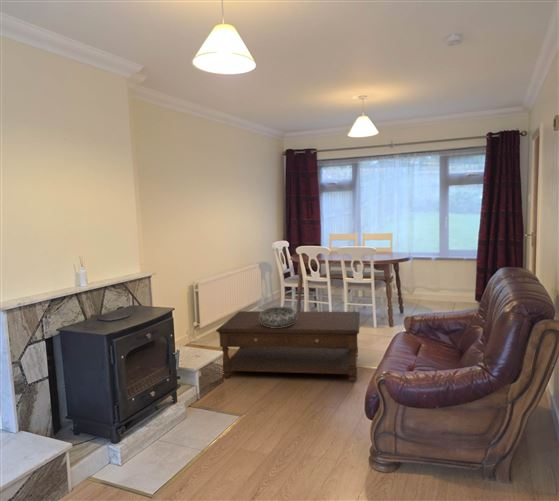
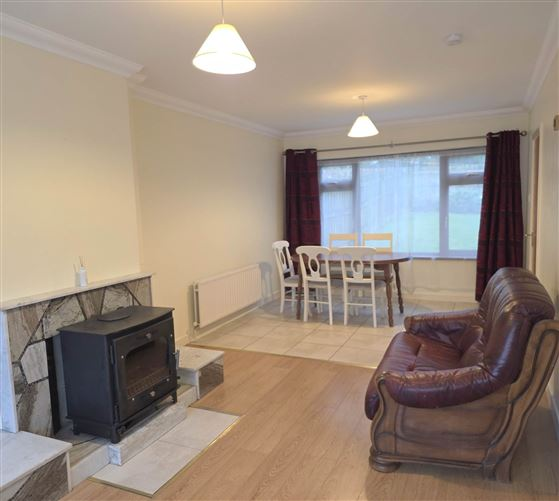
- decorative bowl (278, 317)
- coffee table (292, 343)
